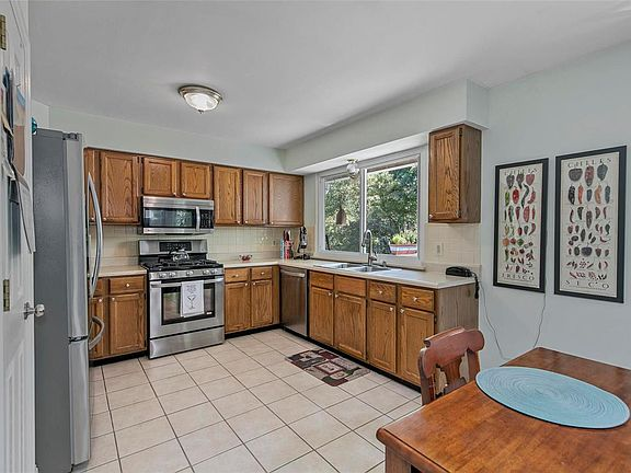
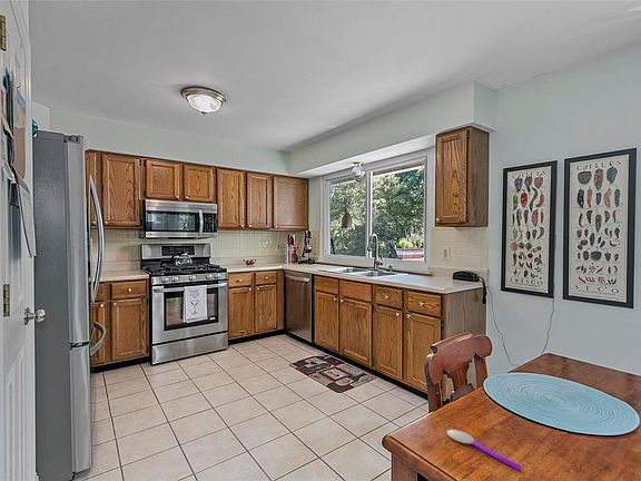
+ spoon (481, 446)
